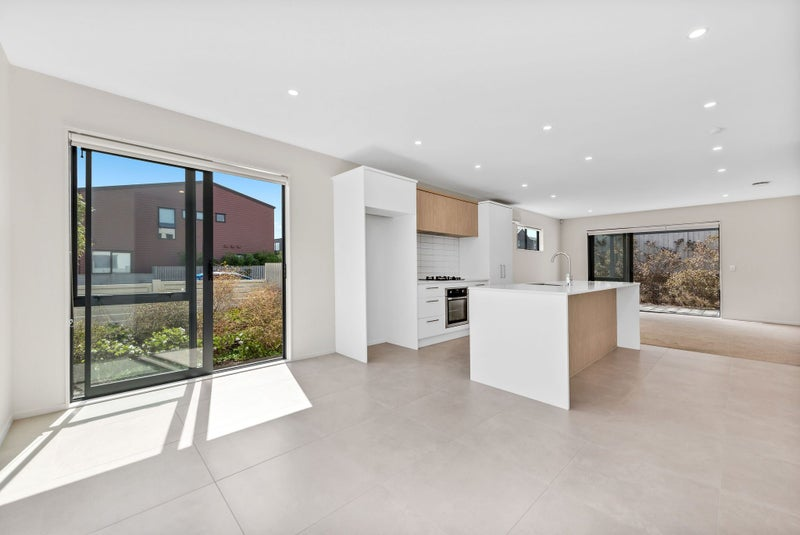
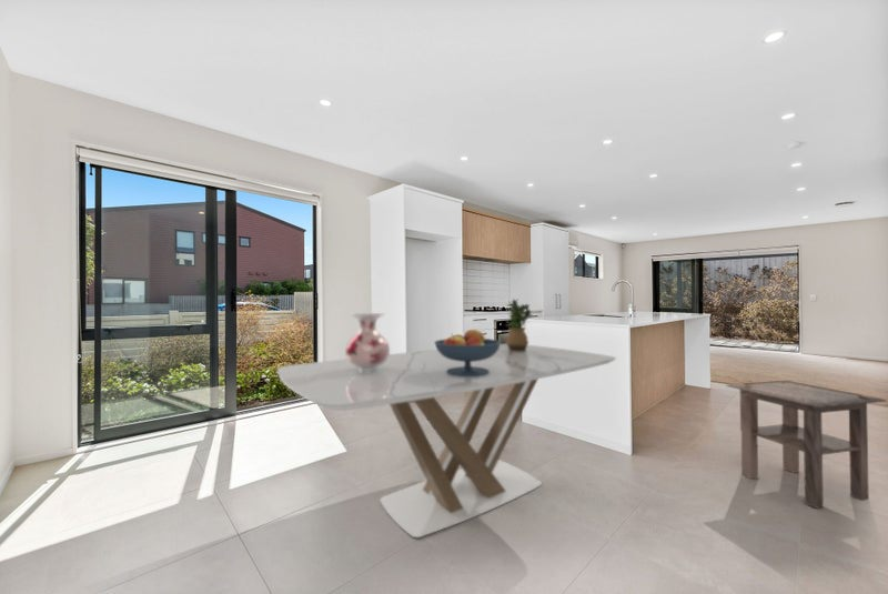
+ vase (367, 341)
+ potted plant (519, 324)
+ side table (799, 437)
+ fruit bowl (467, 351)
+ dining table (458, 427)
